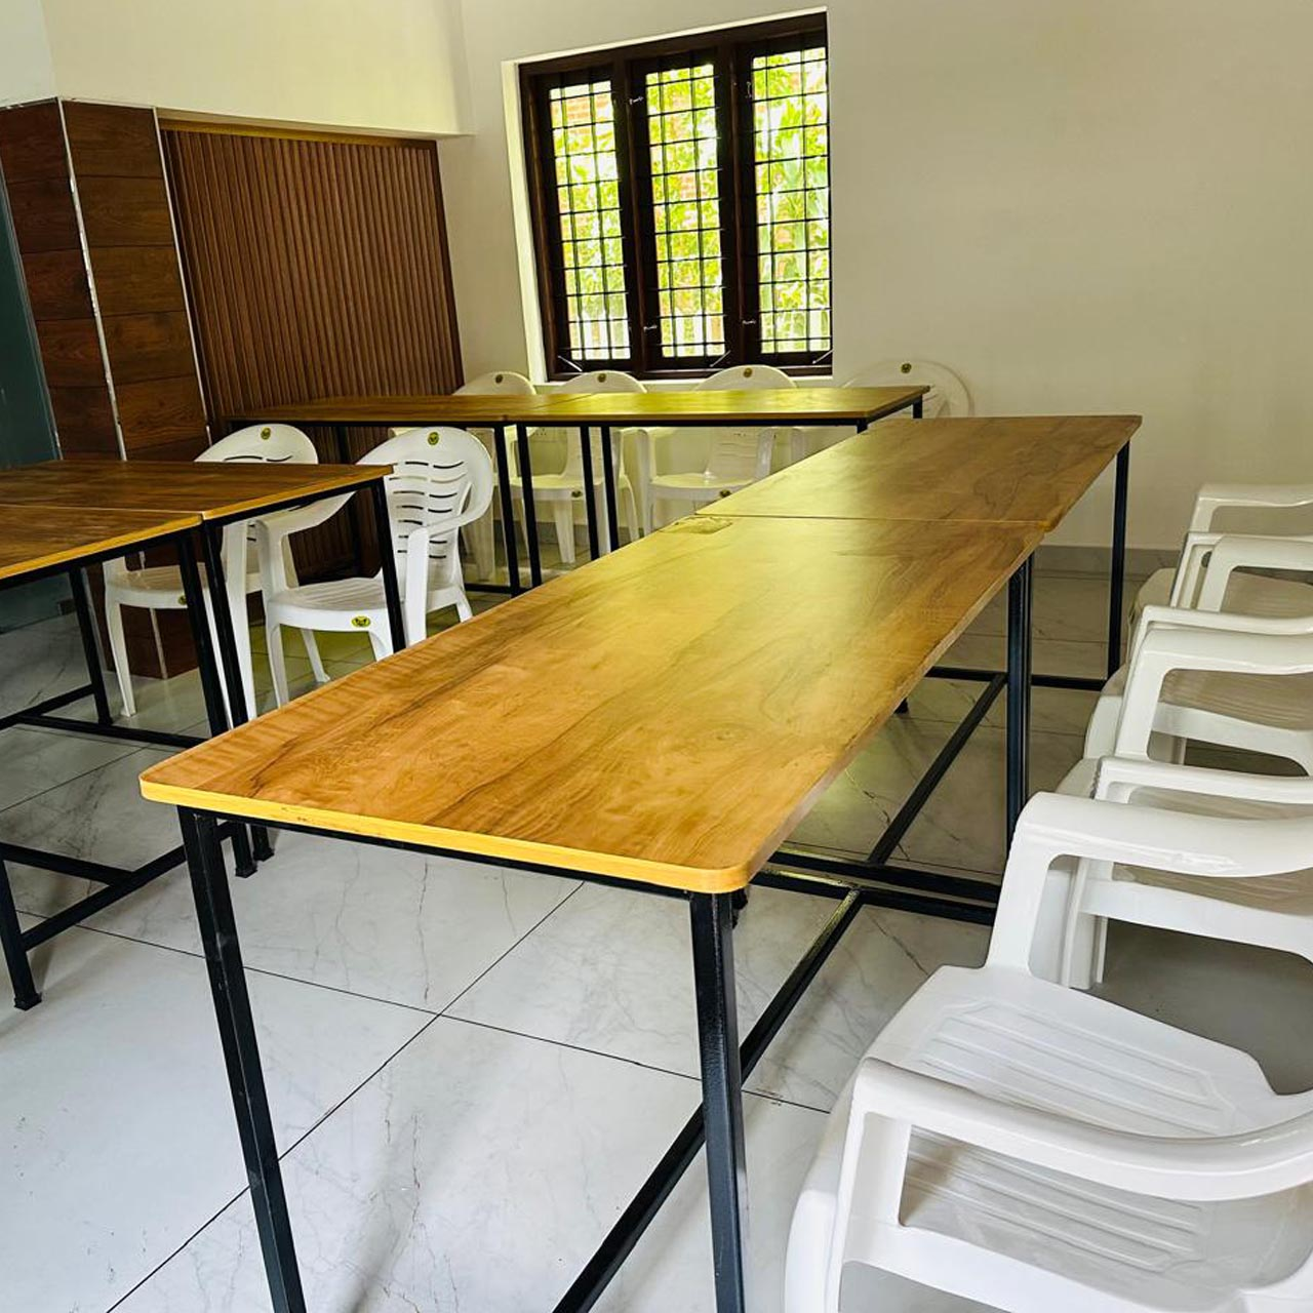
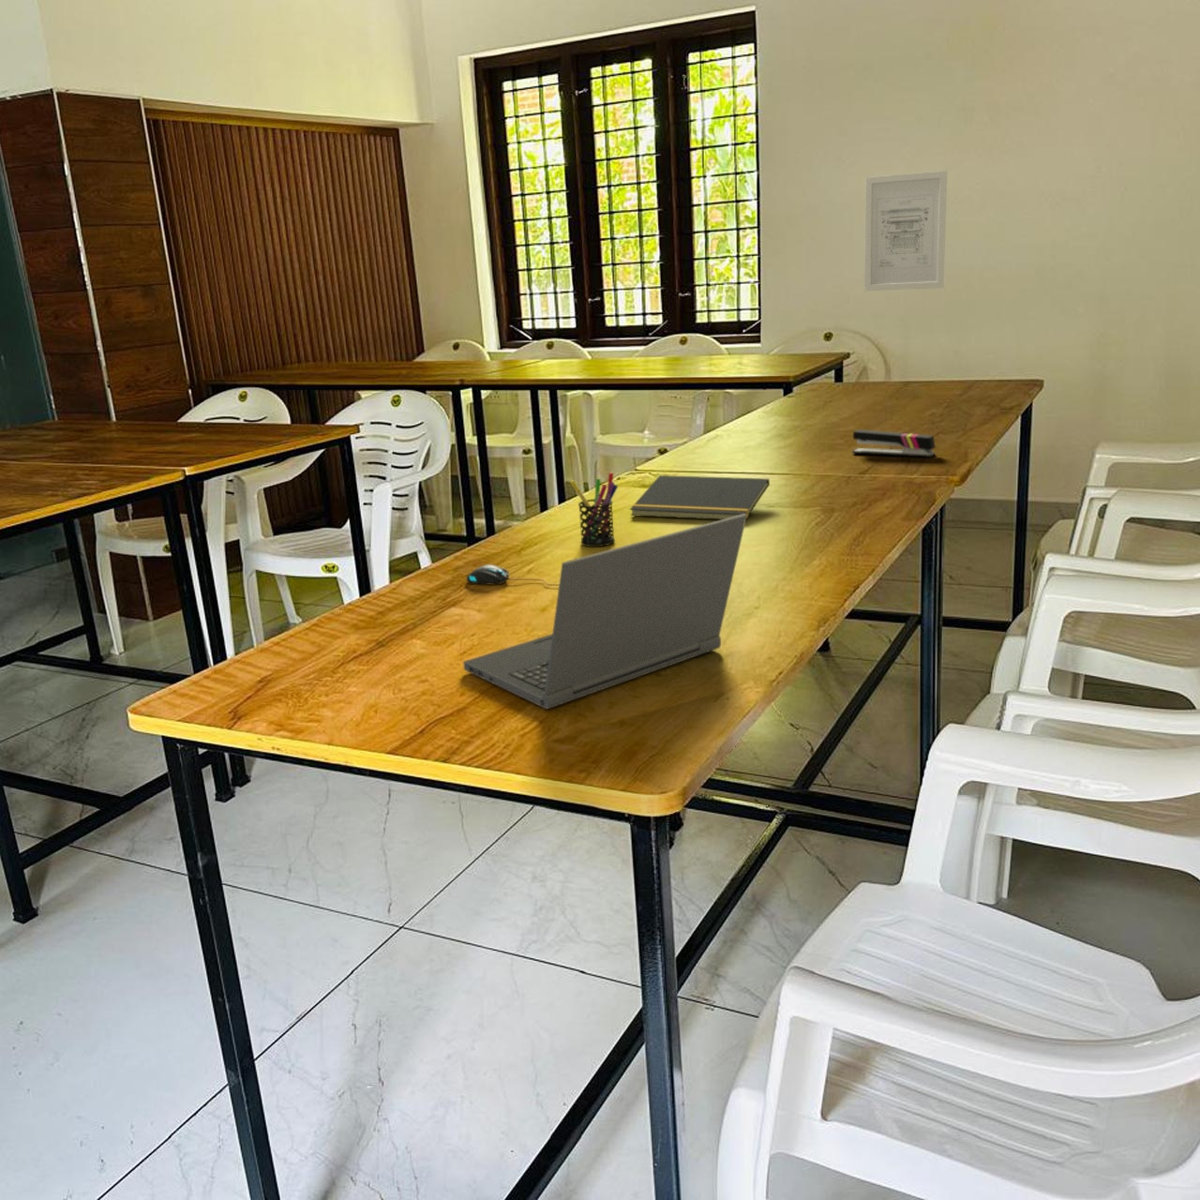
+ pen holder (598, 507)
+ wall art (904, 233)
+ stapler (892, 443)
+ laptop computer (601, 595)
+ mouse (508, 575)
+ notepad (700, 497)
